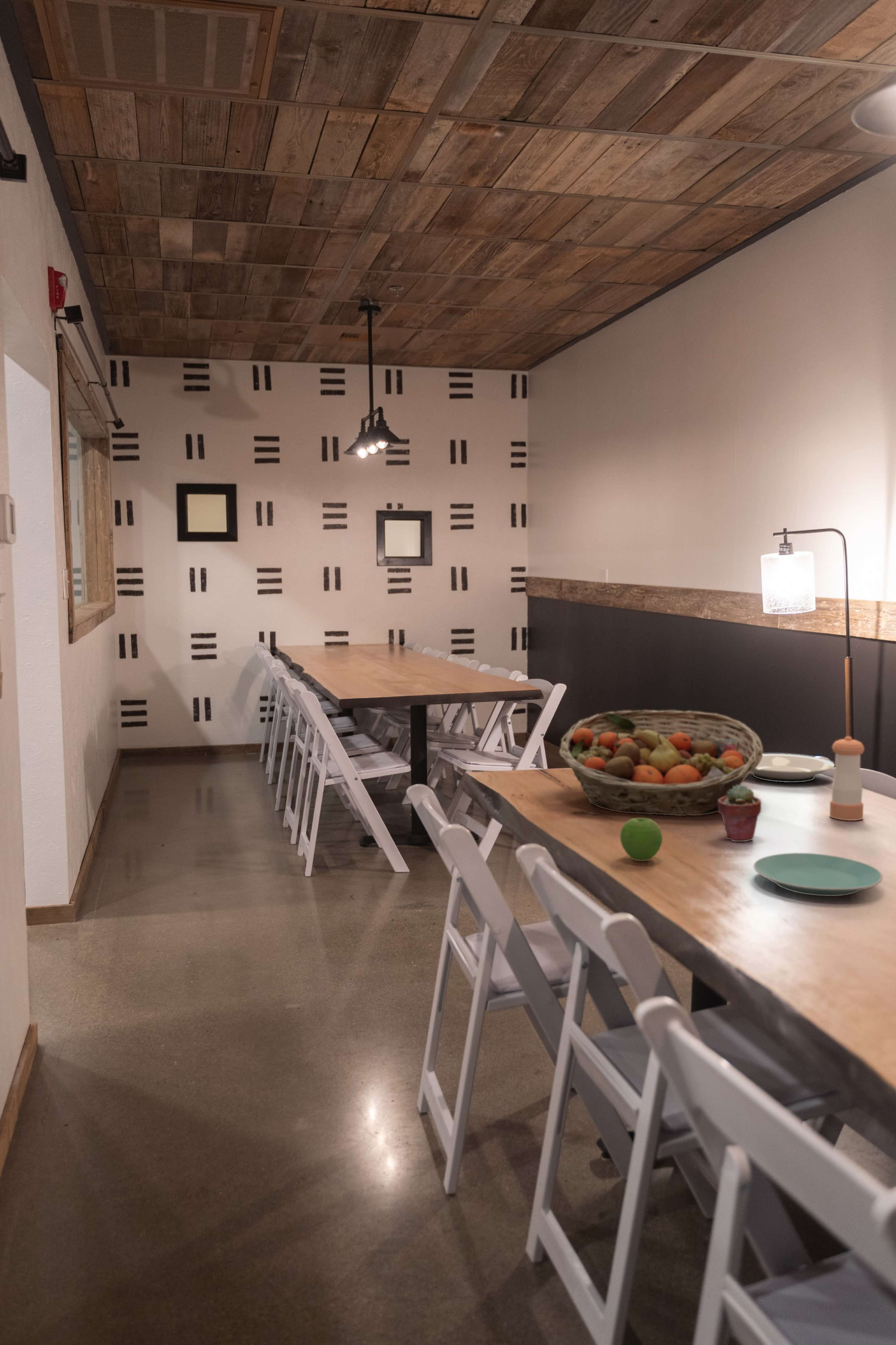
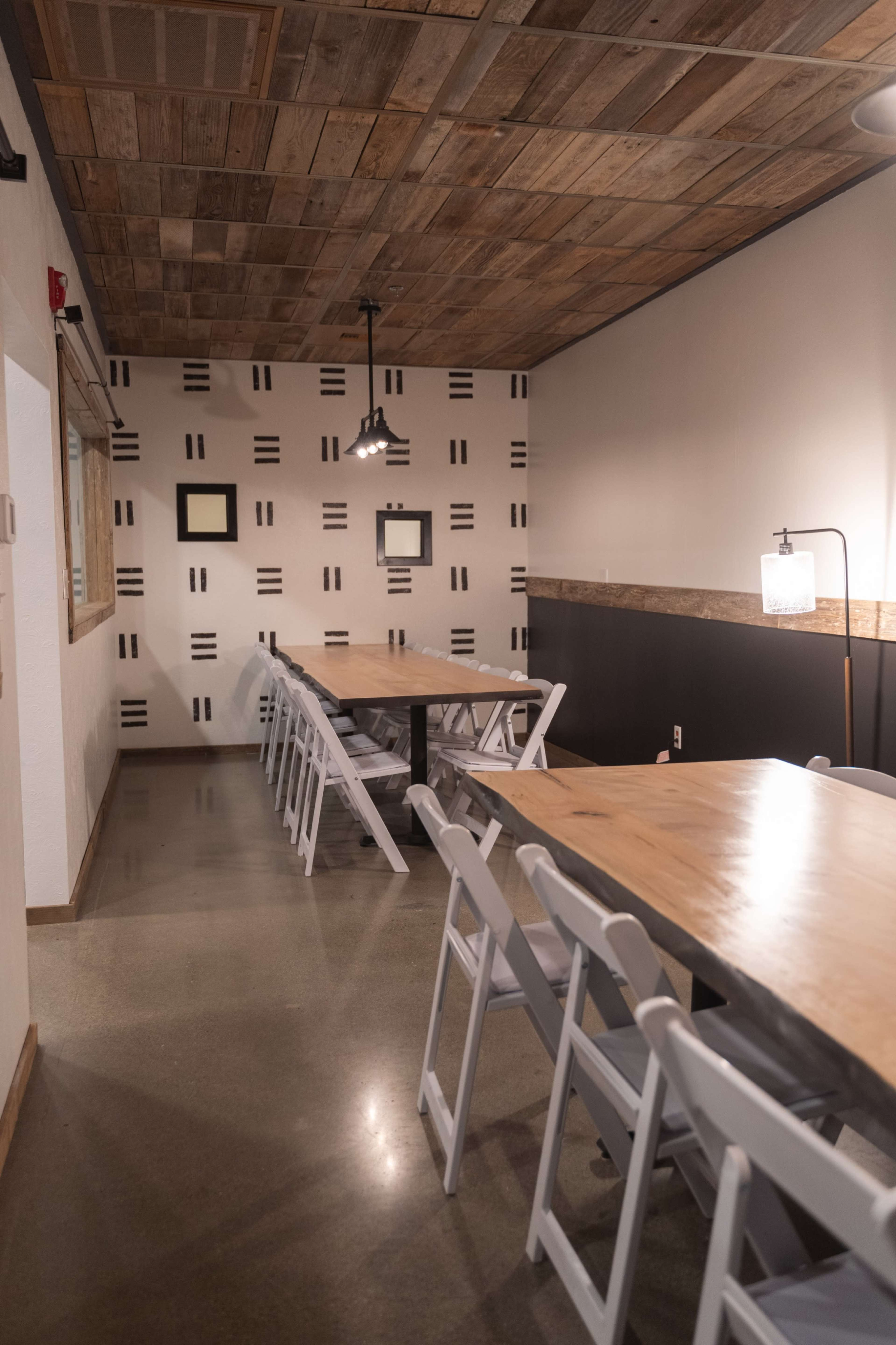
- plate (784, 769)
- pepper shaker (847, 777)
- potted succulent (739, 811)
- fruit basket (659, 761)
- fruit (641, 839)
- plate (817, 876)
